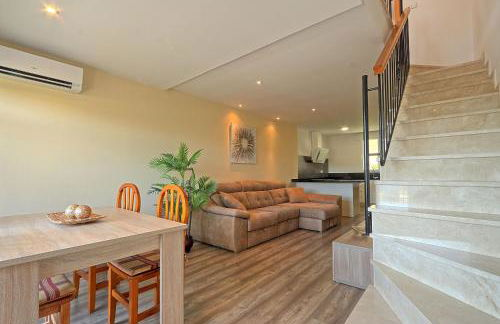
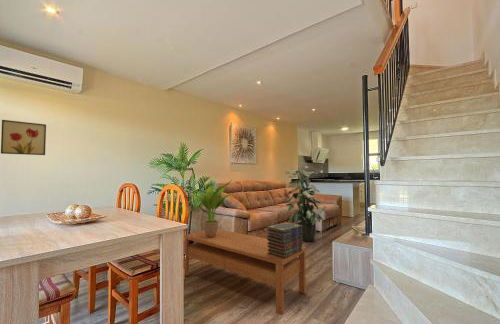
+ potted plant (213, 206)
+ coffee table (239, 262)
+ indoor plant (303, 203)
+ book stack (284, 238)
+ wall art (24, 138)
